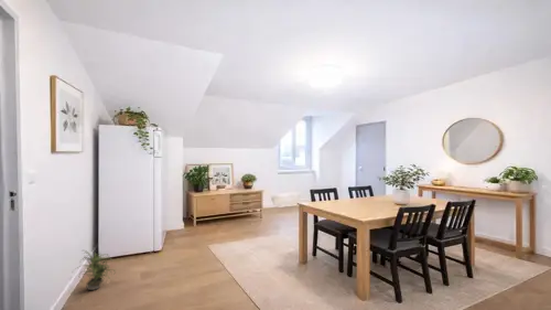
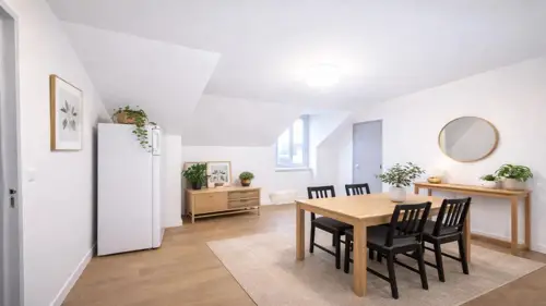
- potted plant (94, 267)
